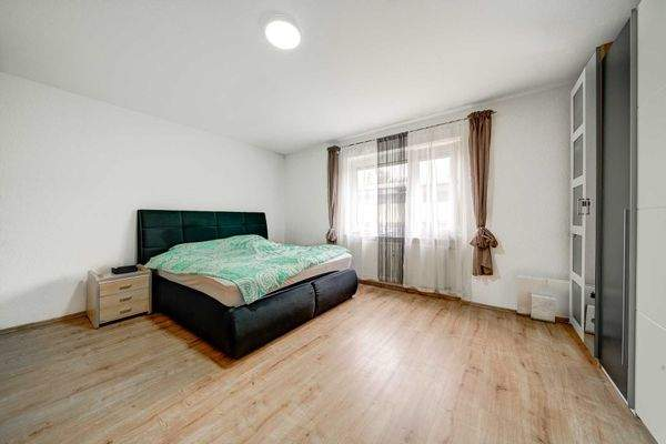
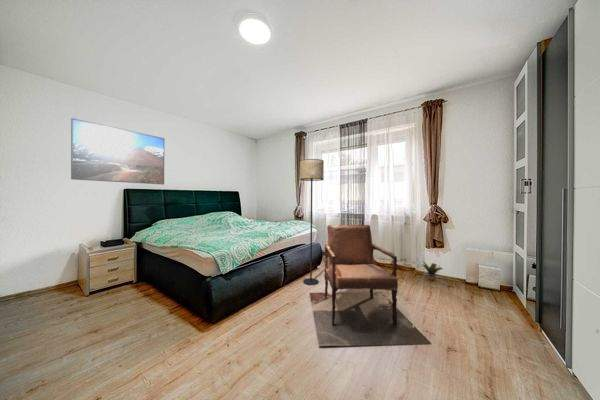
+ floor lamp (311, 221)
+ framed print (124, 156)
+ potted plant (431, 271)
+ armchair (357, 271)
